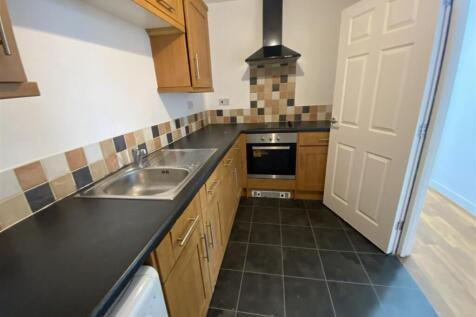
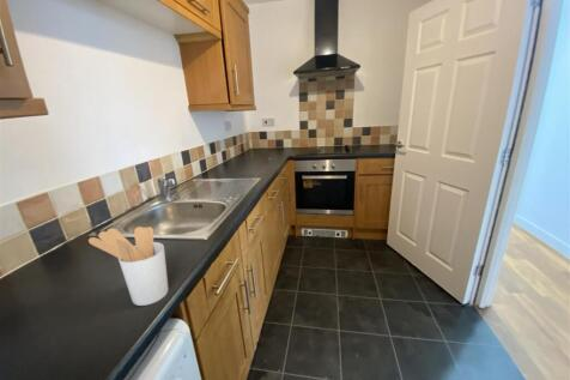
+ utensil holder (133, 263)
